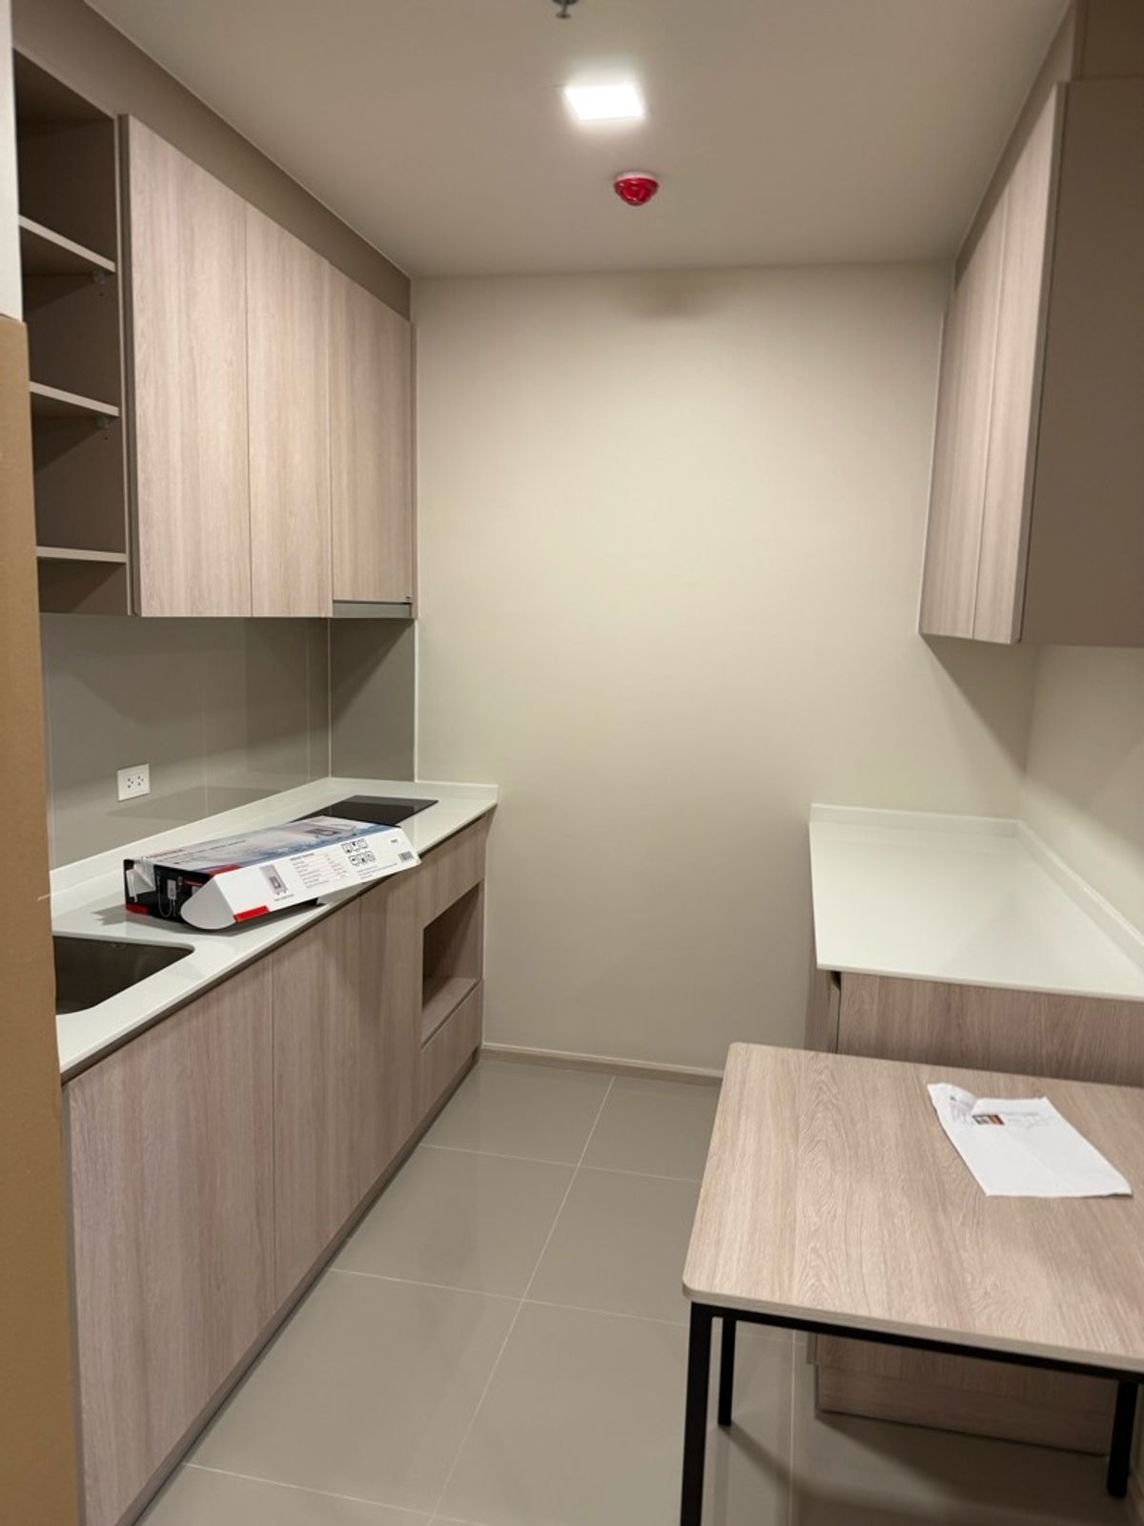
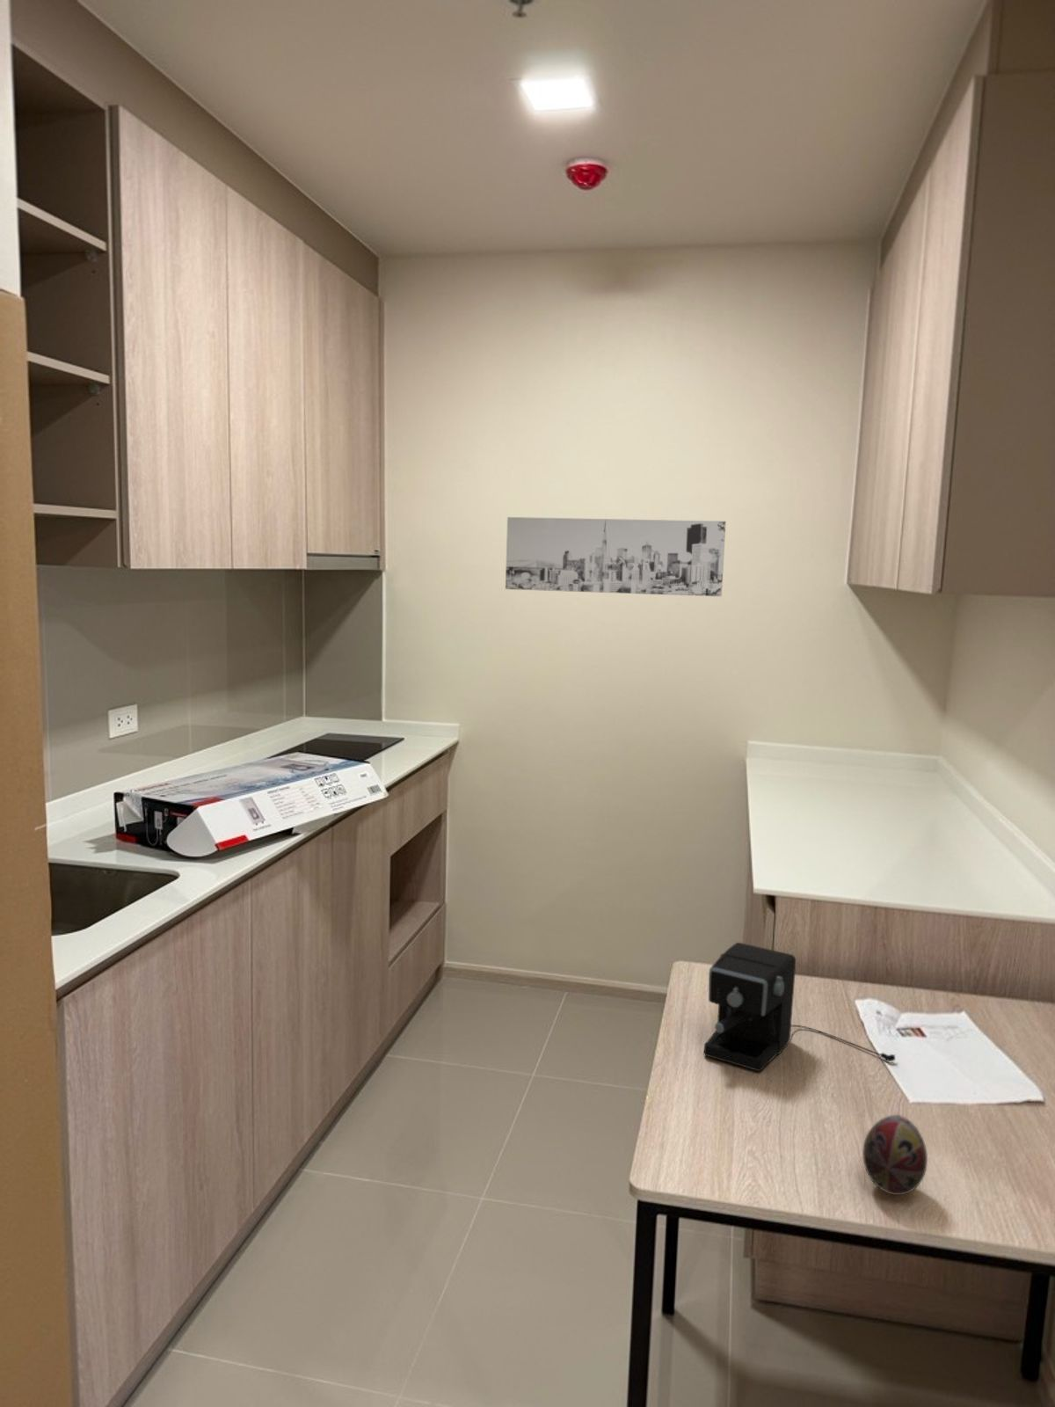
+ wall art (613, 556)
+ decorative egg (894, 1153)
+ coffee maker (791, 1014)
